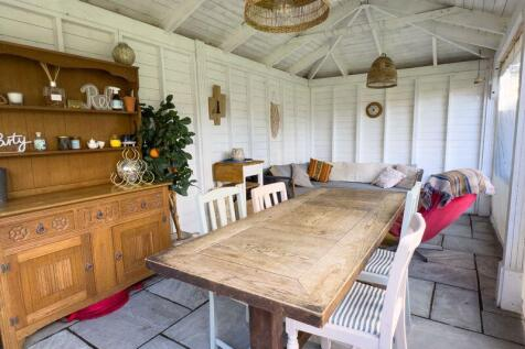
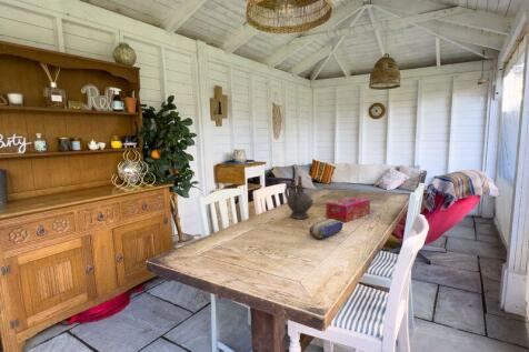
+ pencil case (326, 228)
+ tissue box (348, 208)
+ ceremonial vessel (298, 195)
